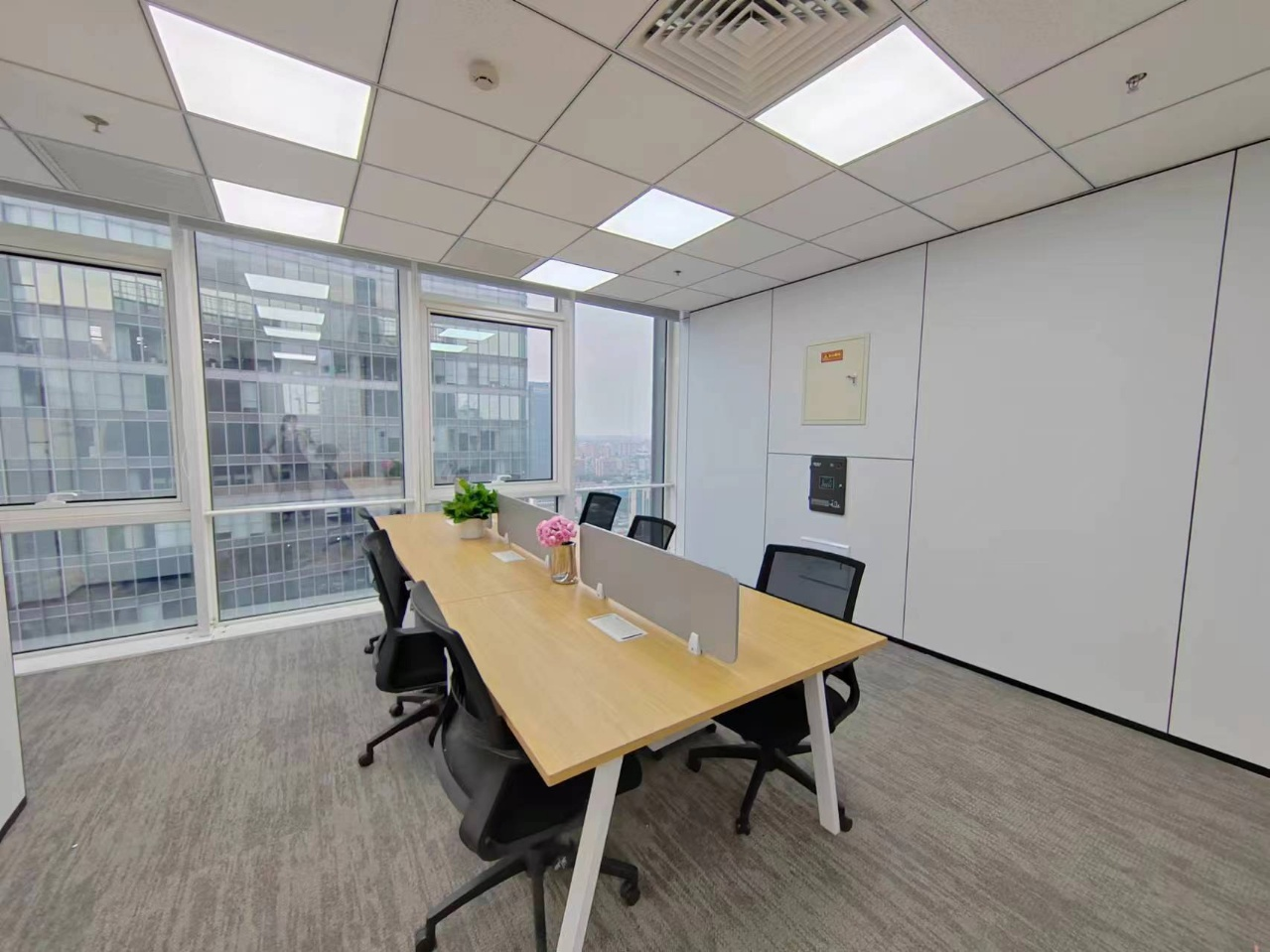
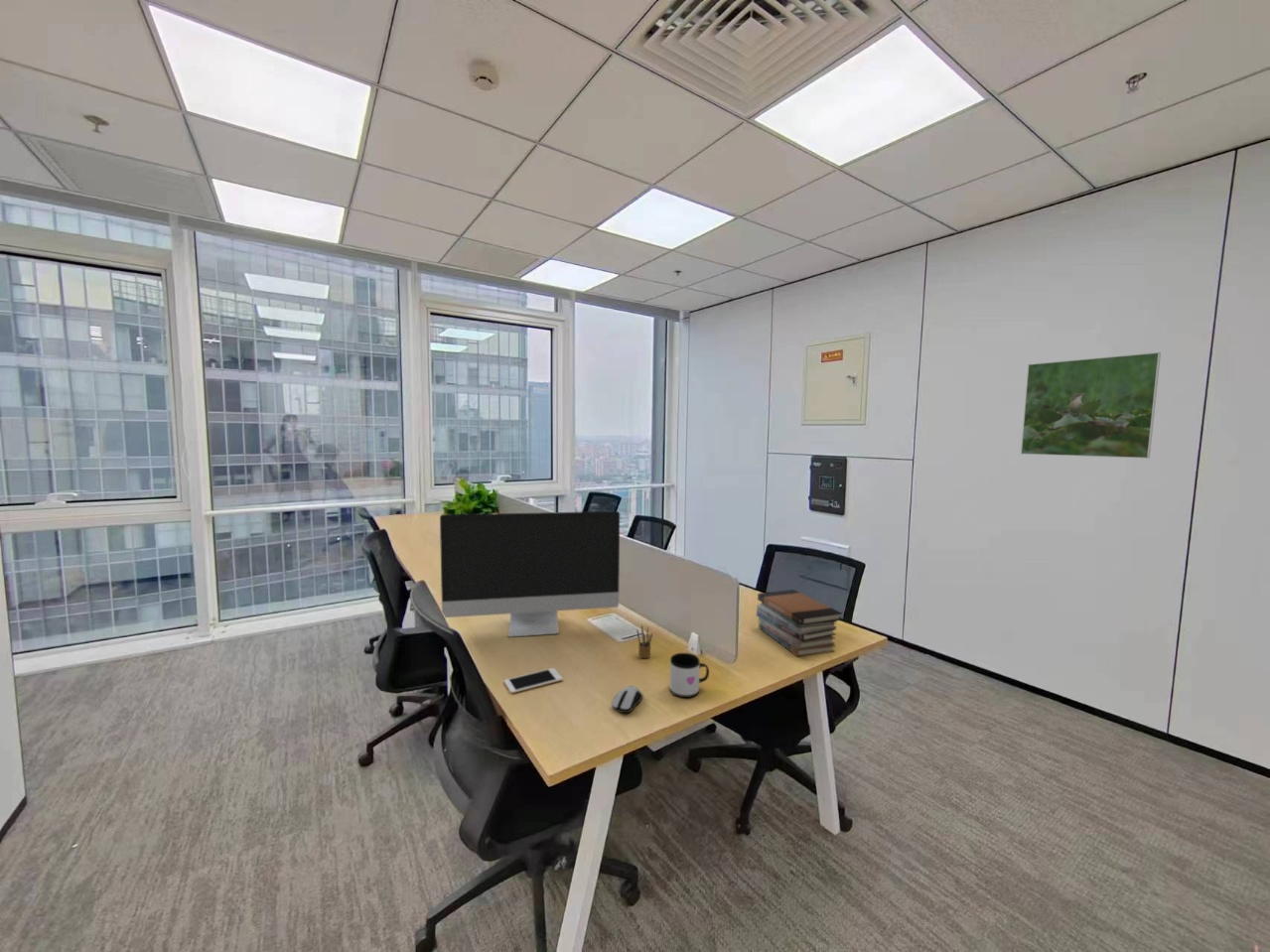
+ pencil box (643, 641)
+ mug (689, 673)
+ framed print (1084, 407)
+ book stack (795, 620)
+ cell phone (533, 680)
+ computer mouse (628, 696)
+ computer monitor (533, 570)
